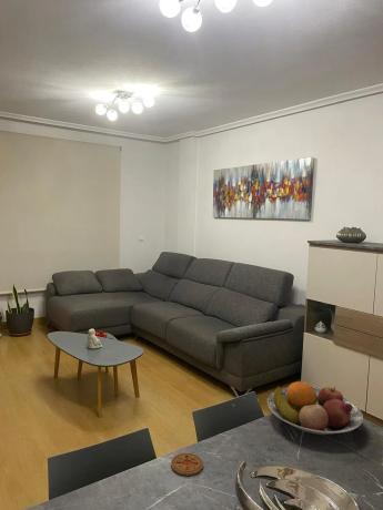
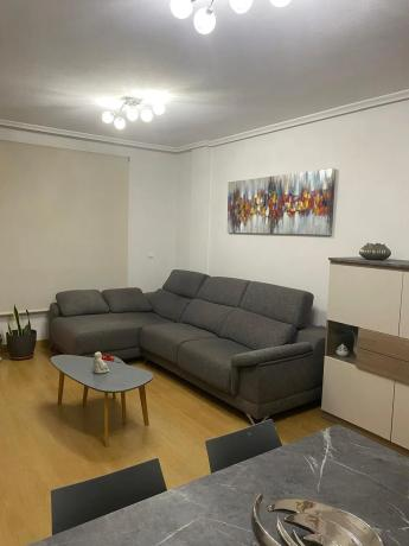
- coaster (187, 463)
- fruit bowl (313, 402)
